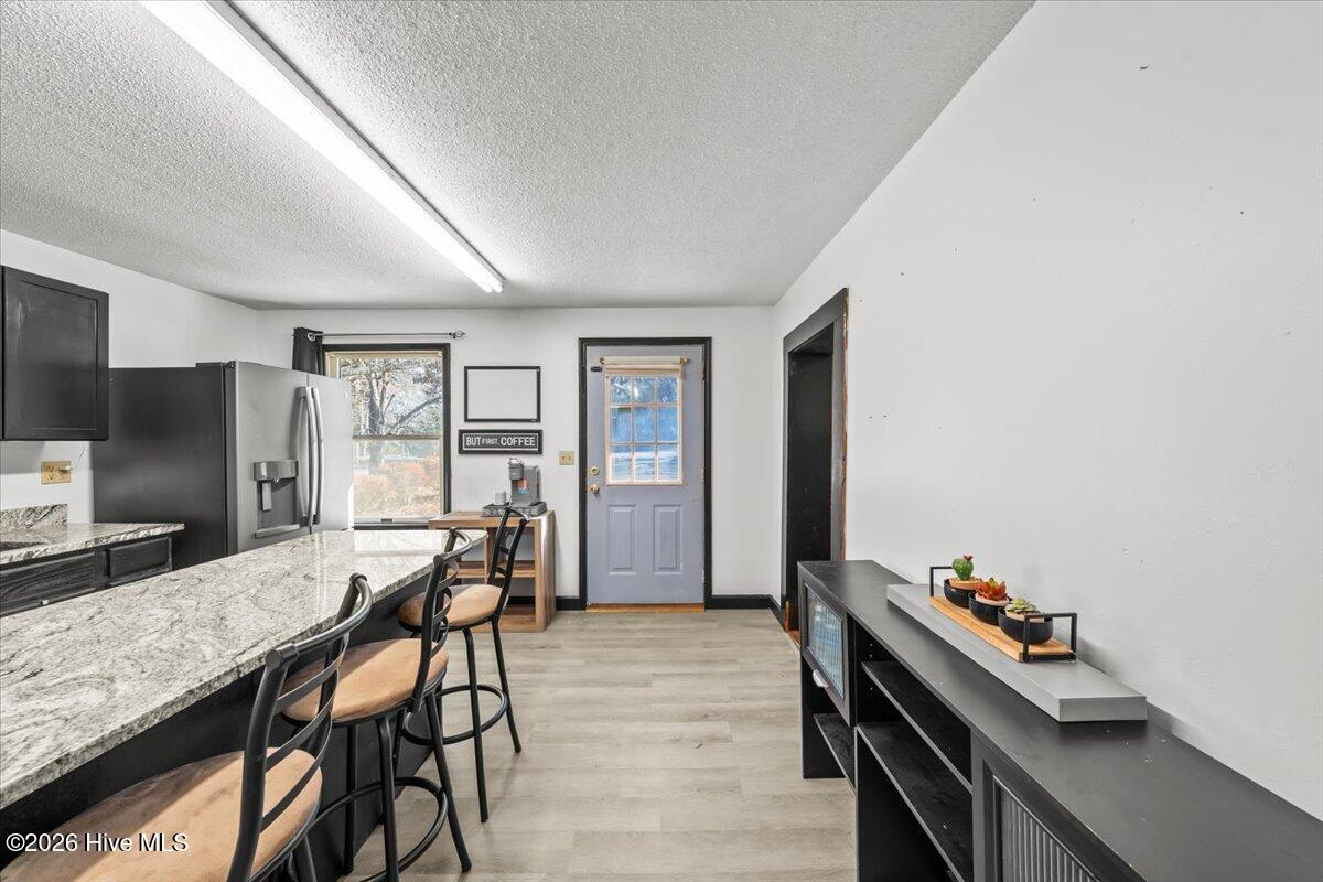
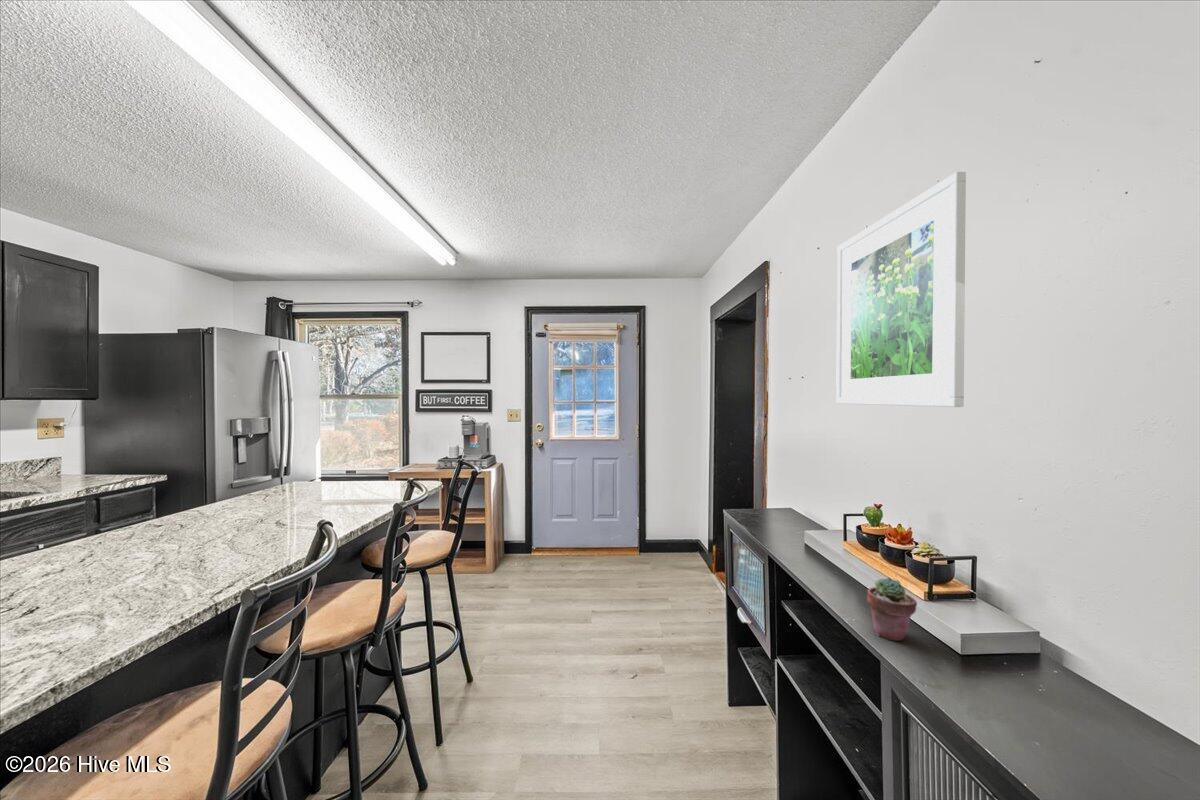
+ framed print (887, 310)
+ potted succulent (890, 606)
